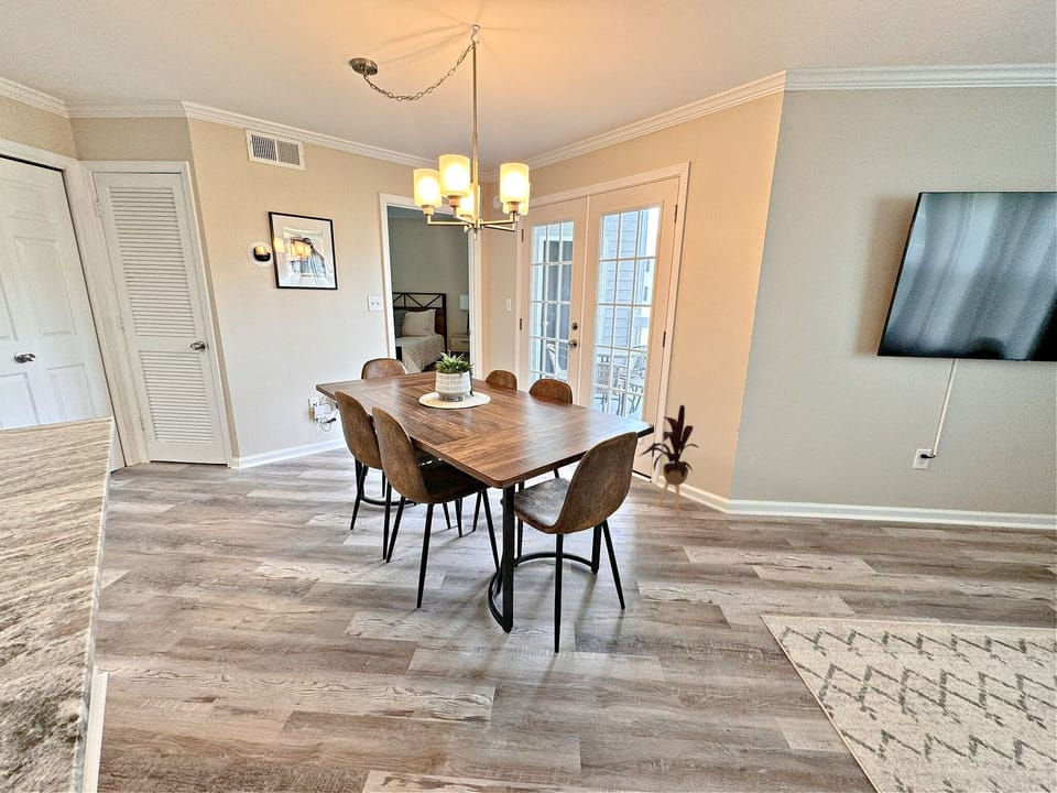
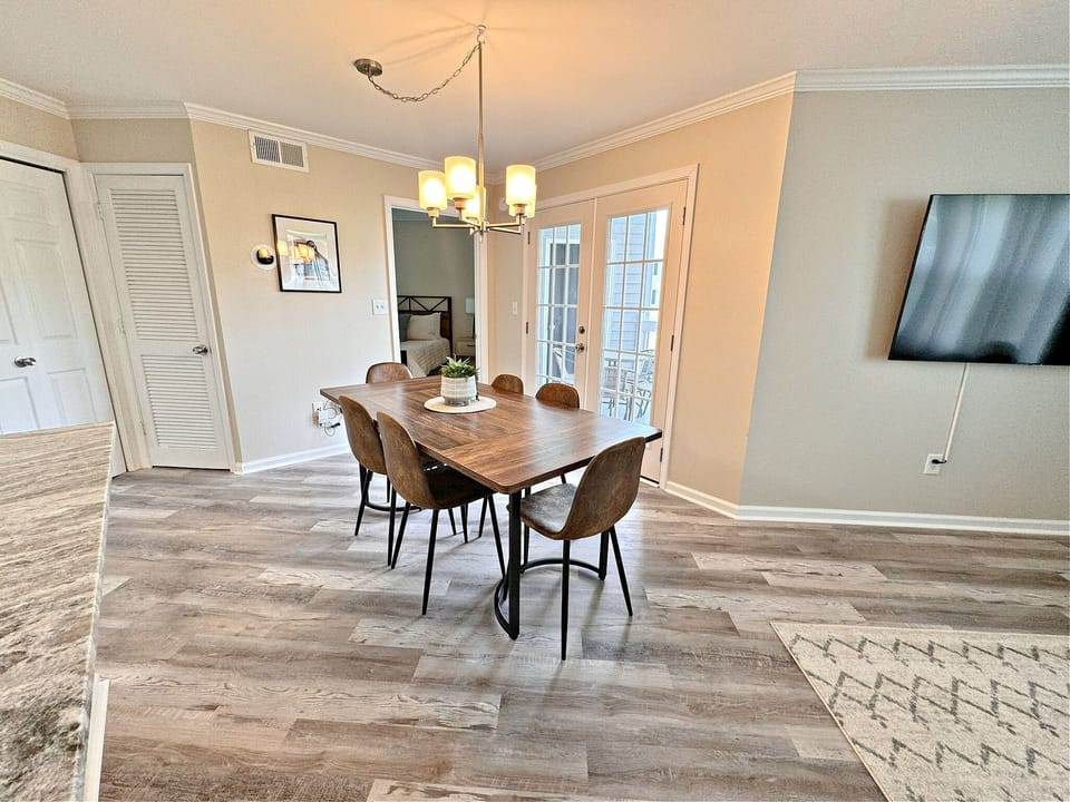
- house plant (669, 455)
